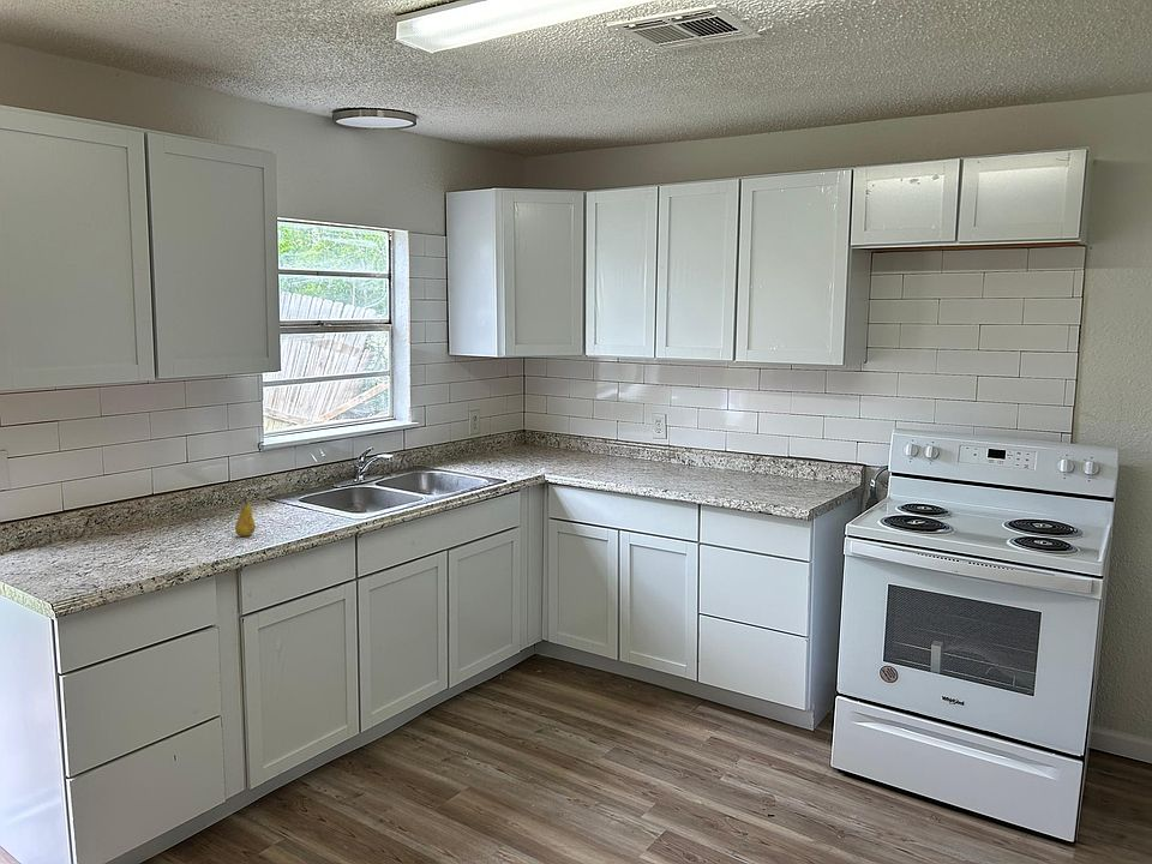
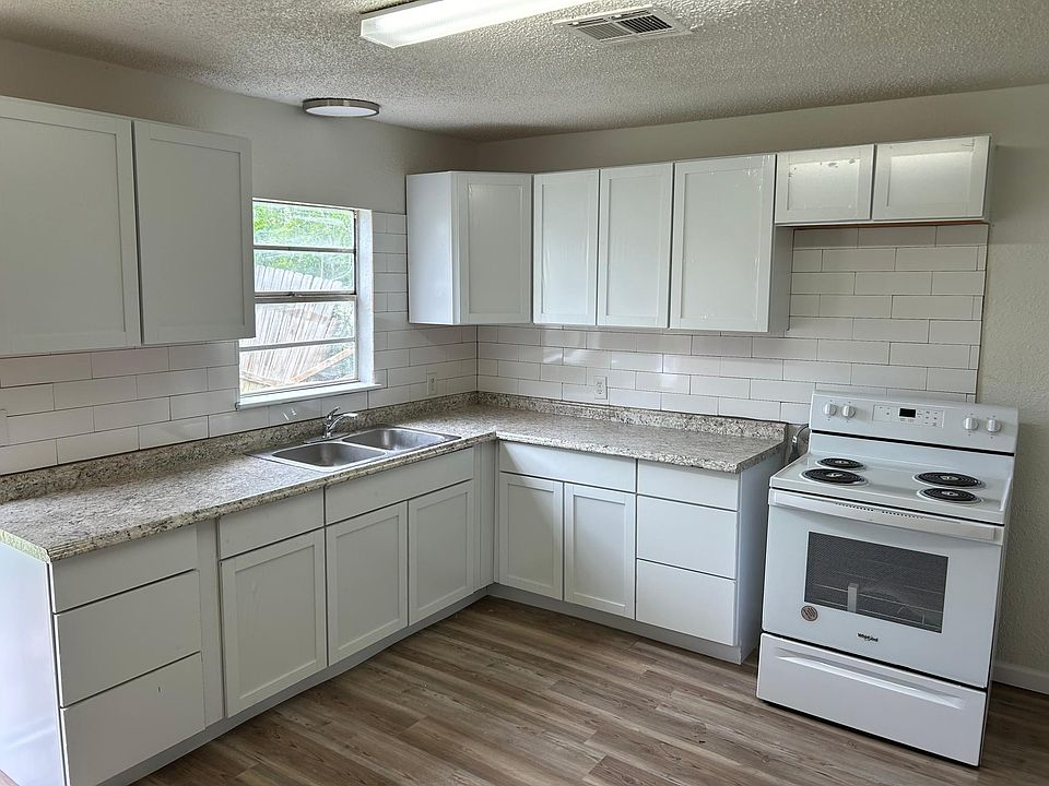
- fruit (245, 516)
